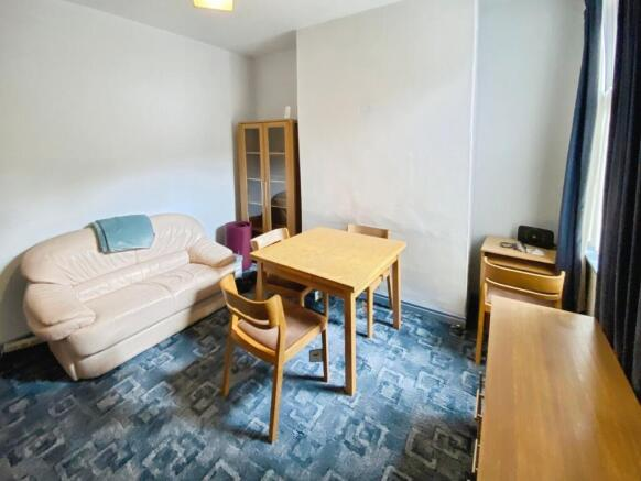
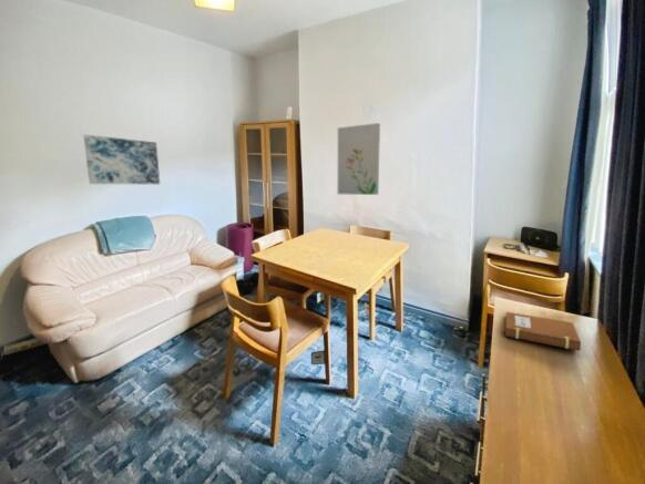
+ wall art (357, 161)
+ notebook (536, 329)
+ wall art (124, 162)
